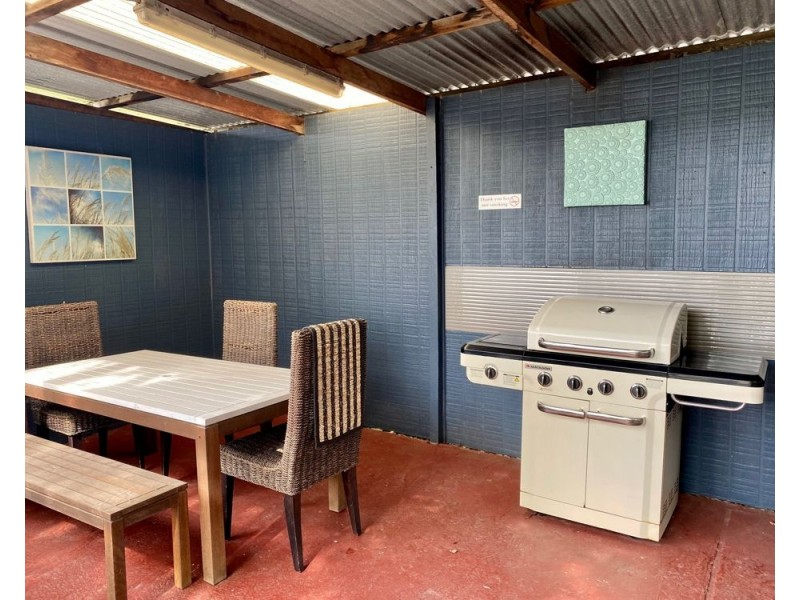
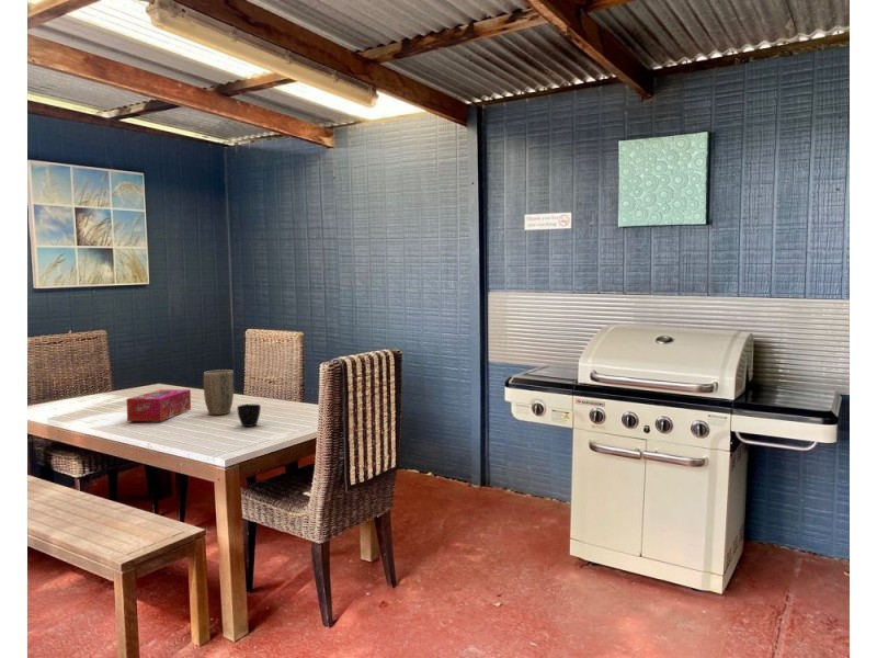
+ tissue box (160, 405)
+ plant pot (219, 392)
+ cup (248, 416)
